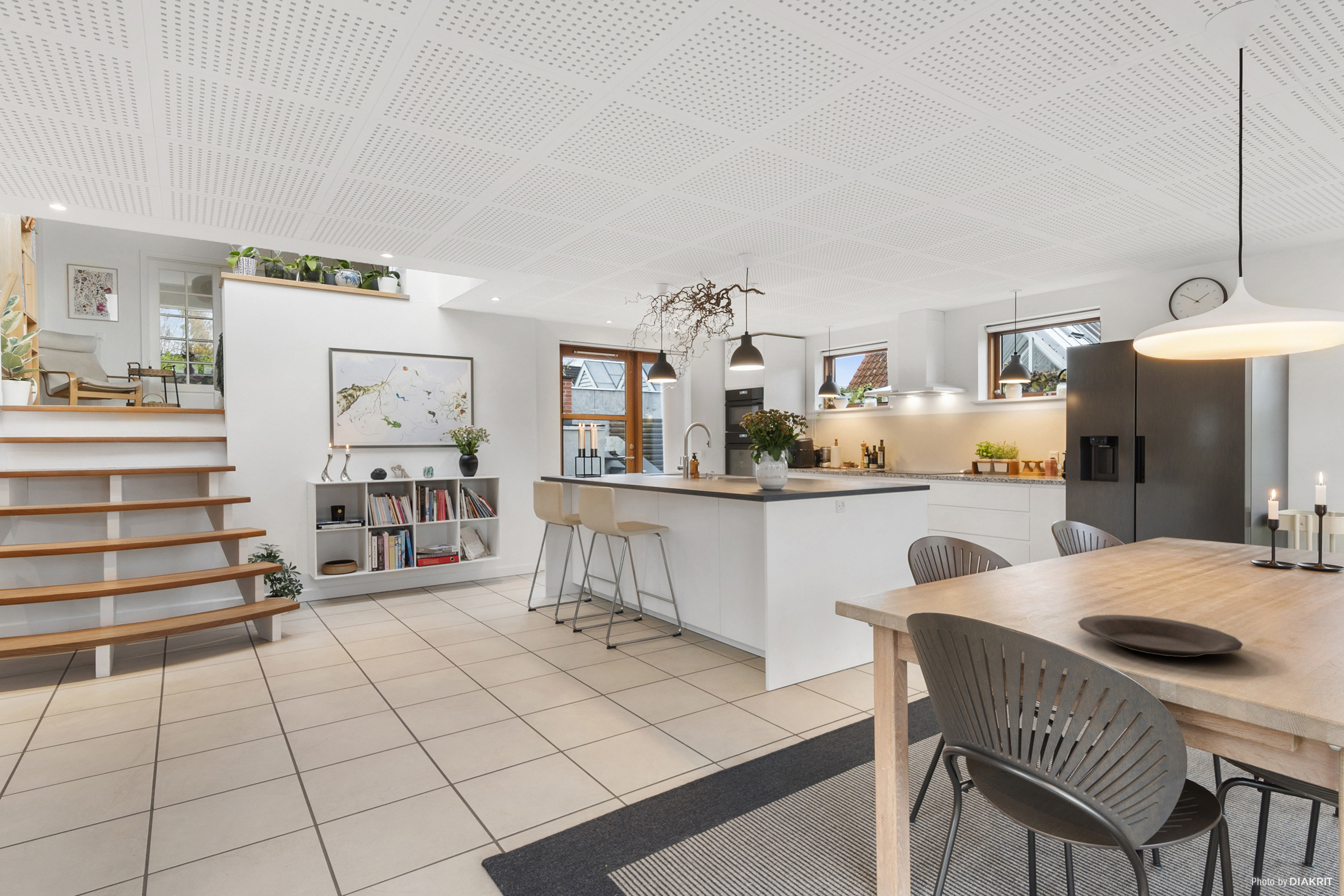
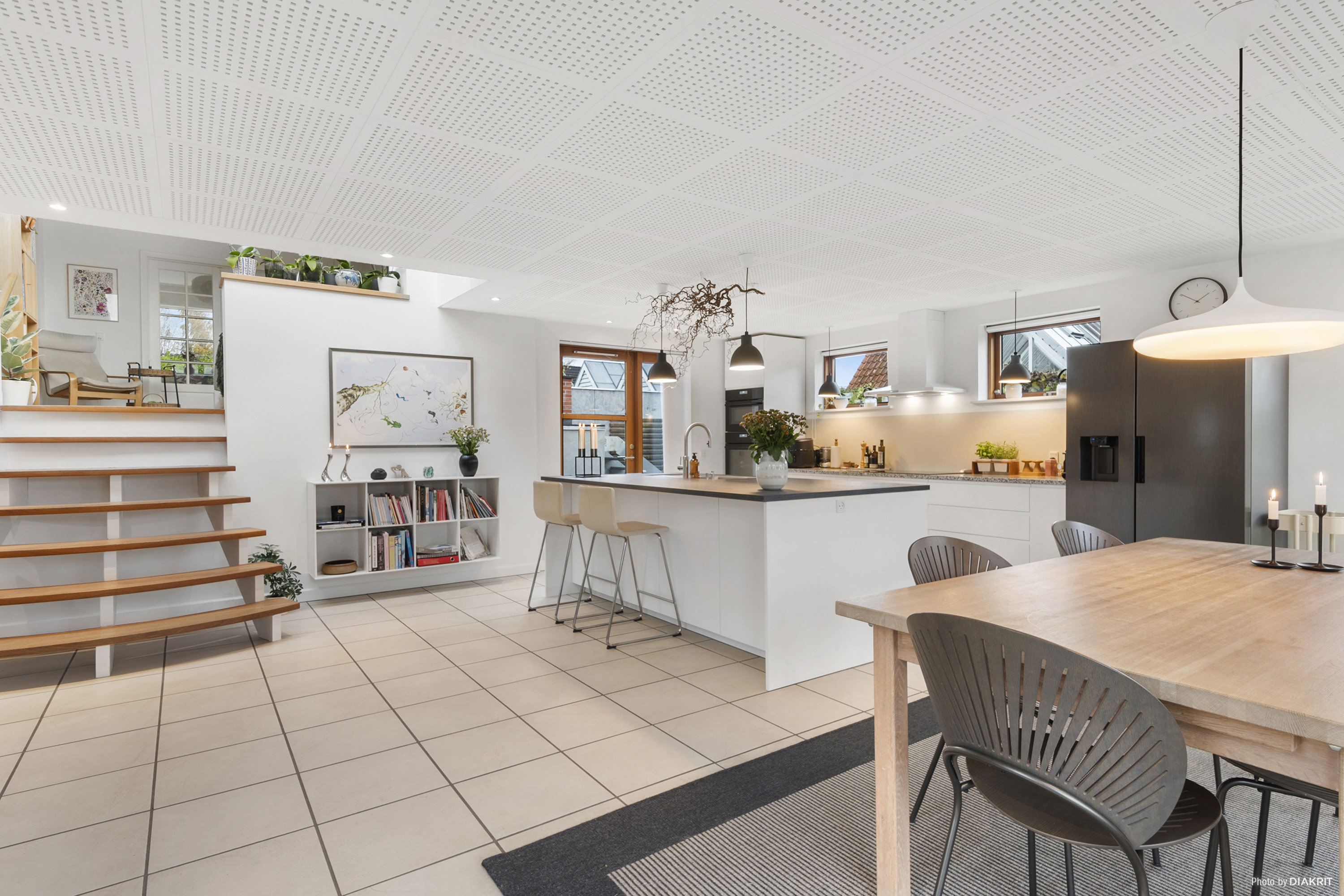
- plate (1155, 638)
